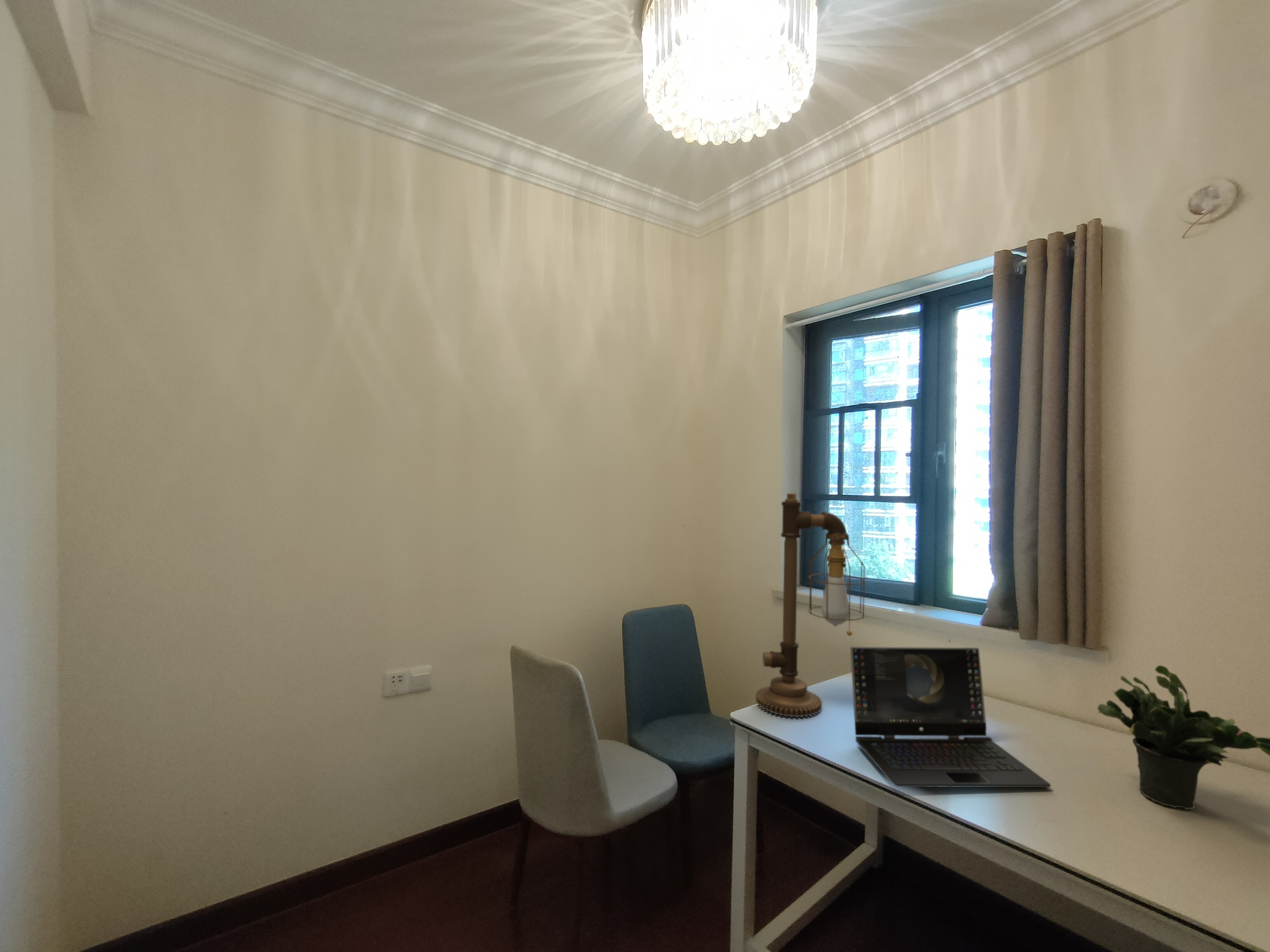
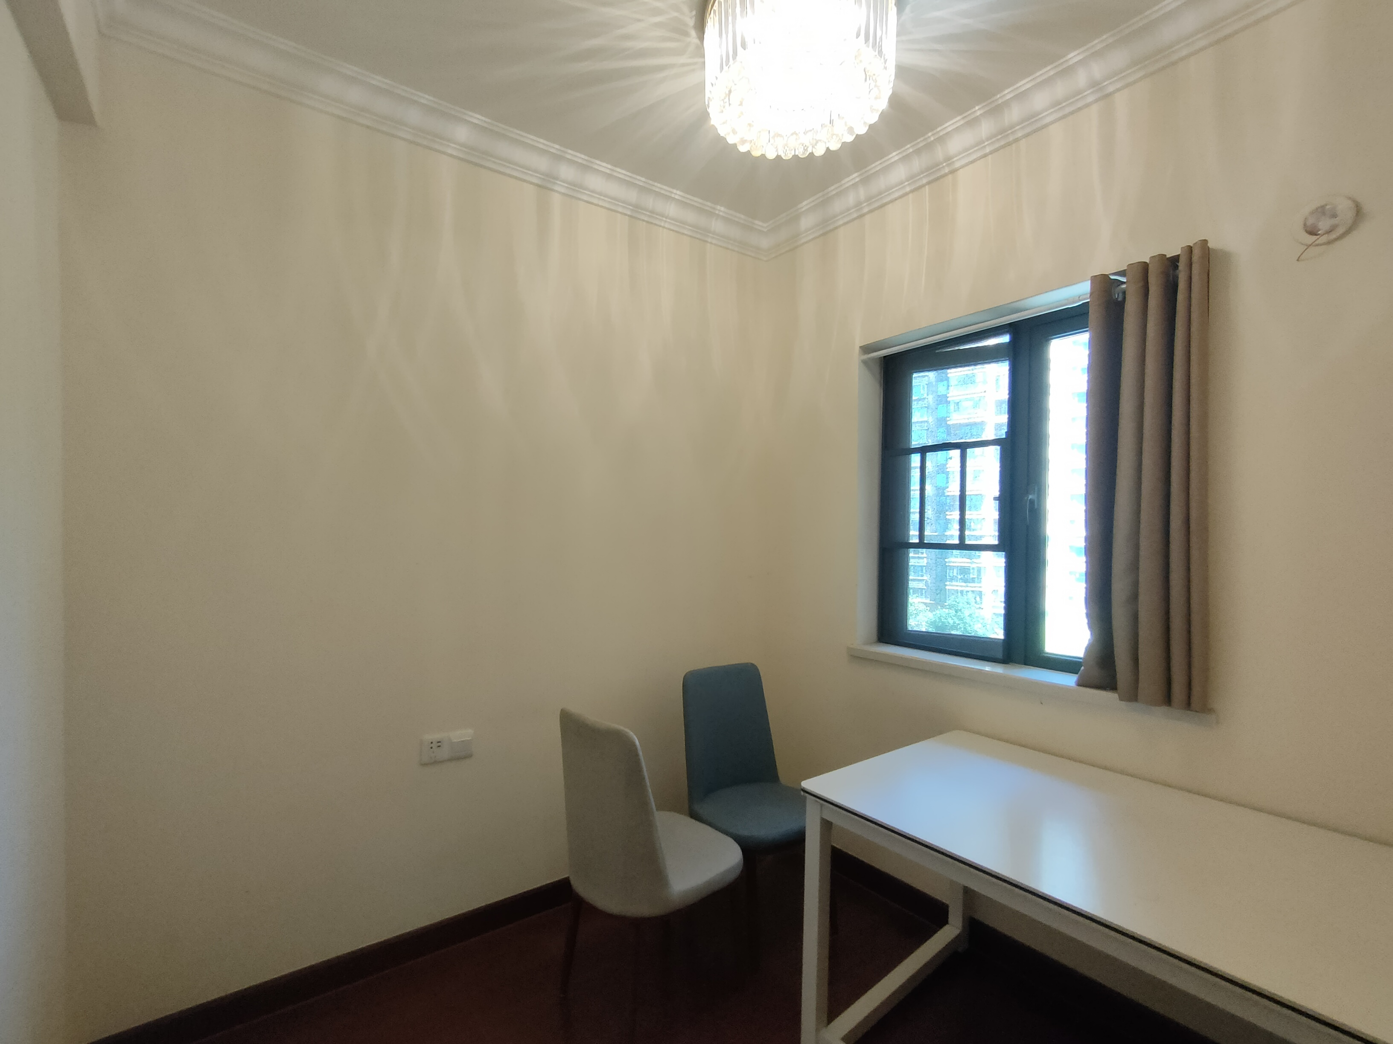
- laptop (941, 712)
- potted plant (1191, 740)
- desk lamp (809, 599)
